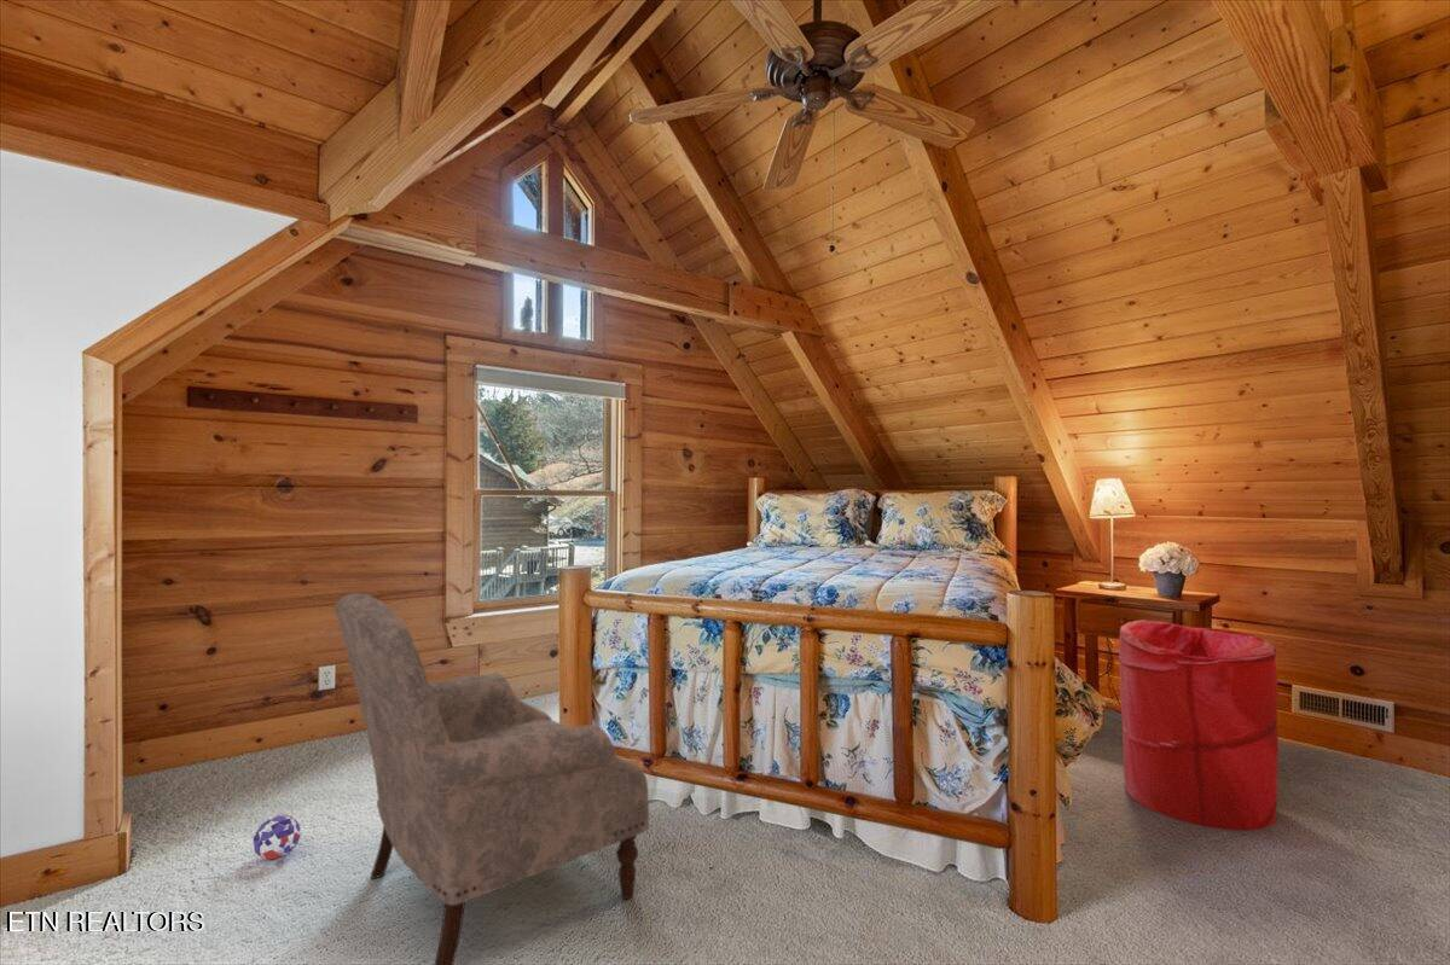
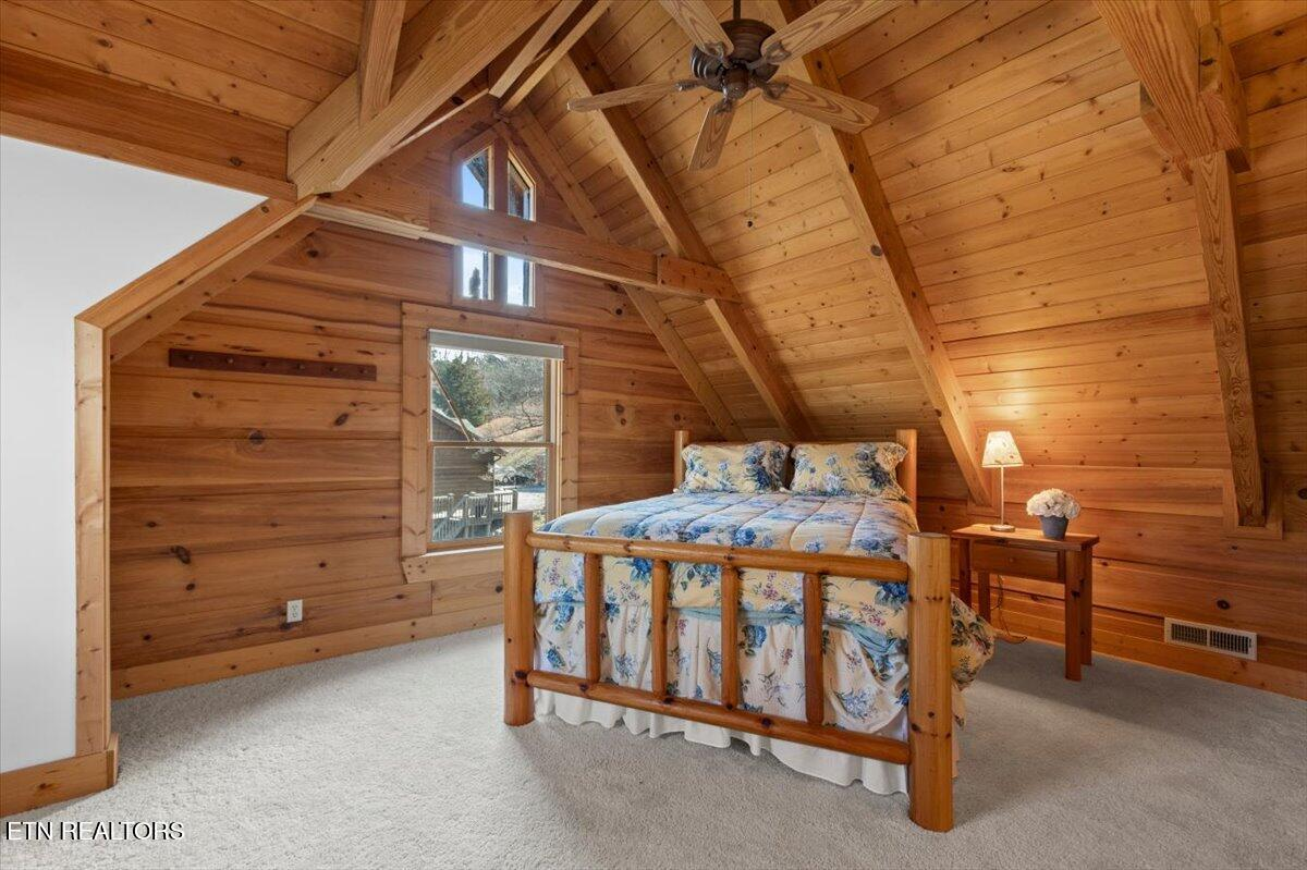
- laundry hamper (1194, 716)
- armchair (482, 737)
- decorative ball (277, 837)
